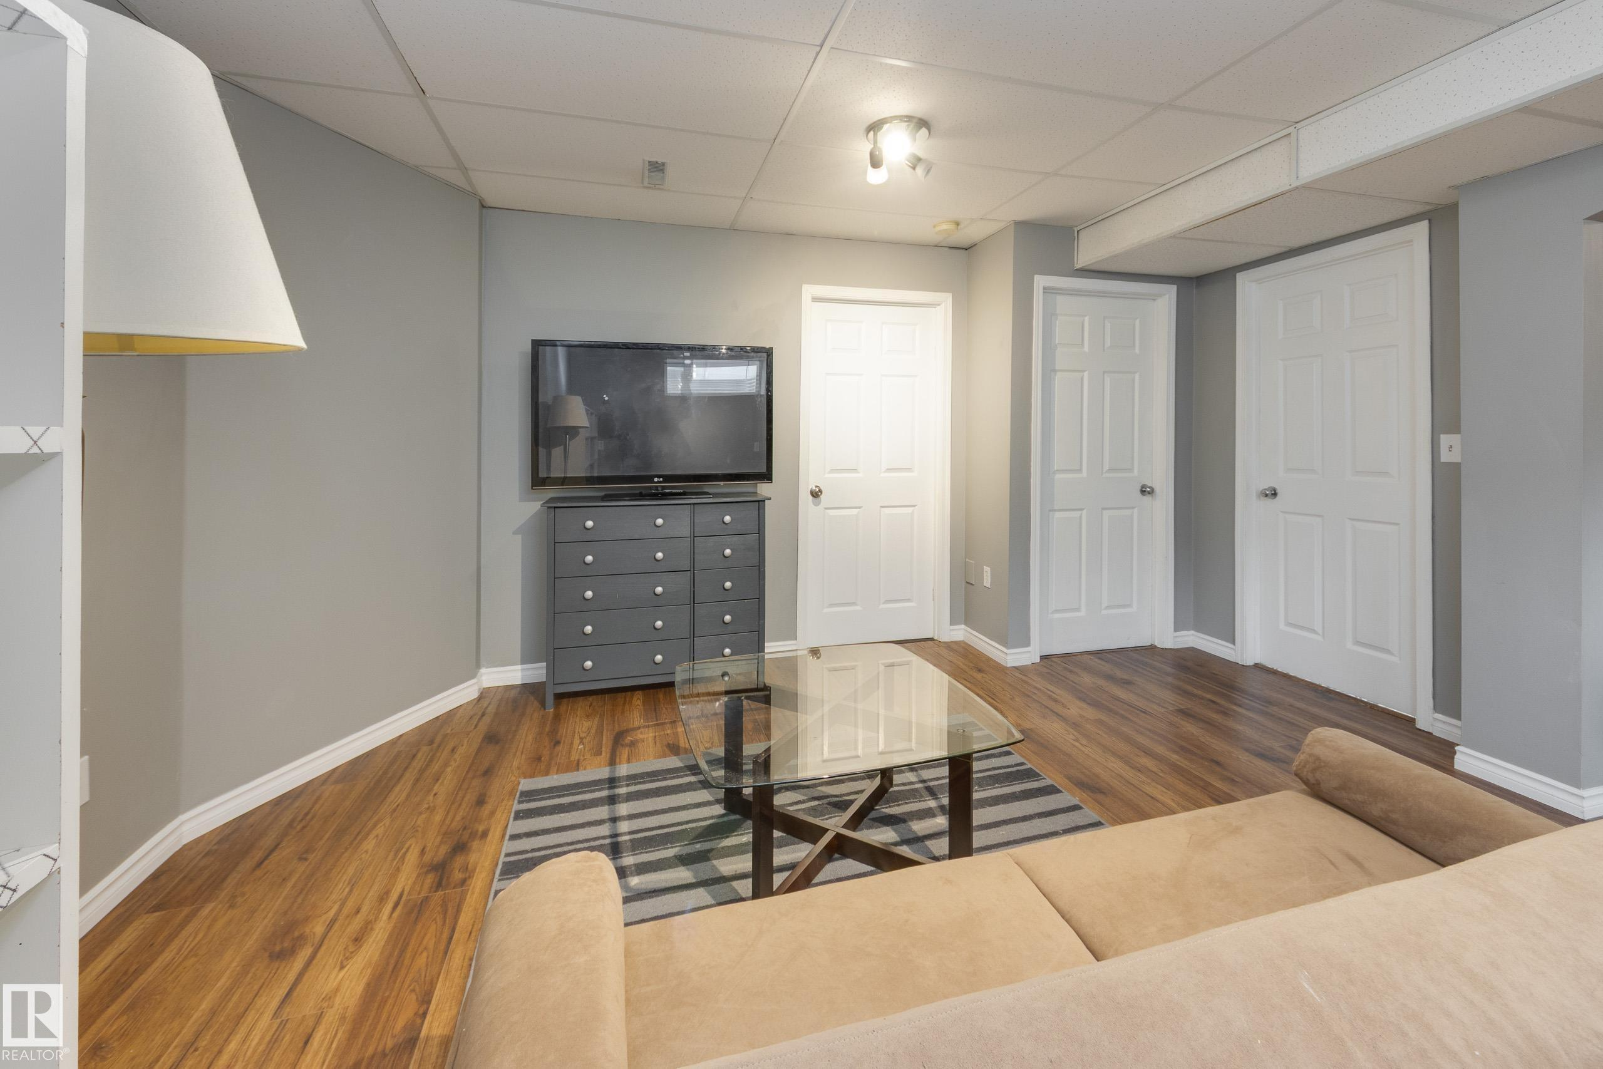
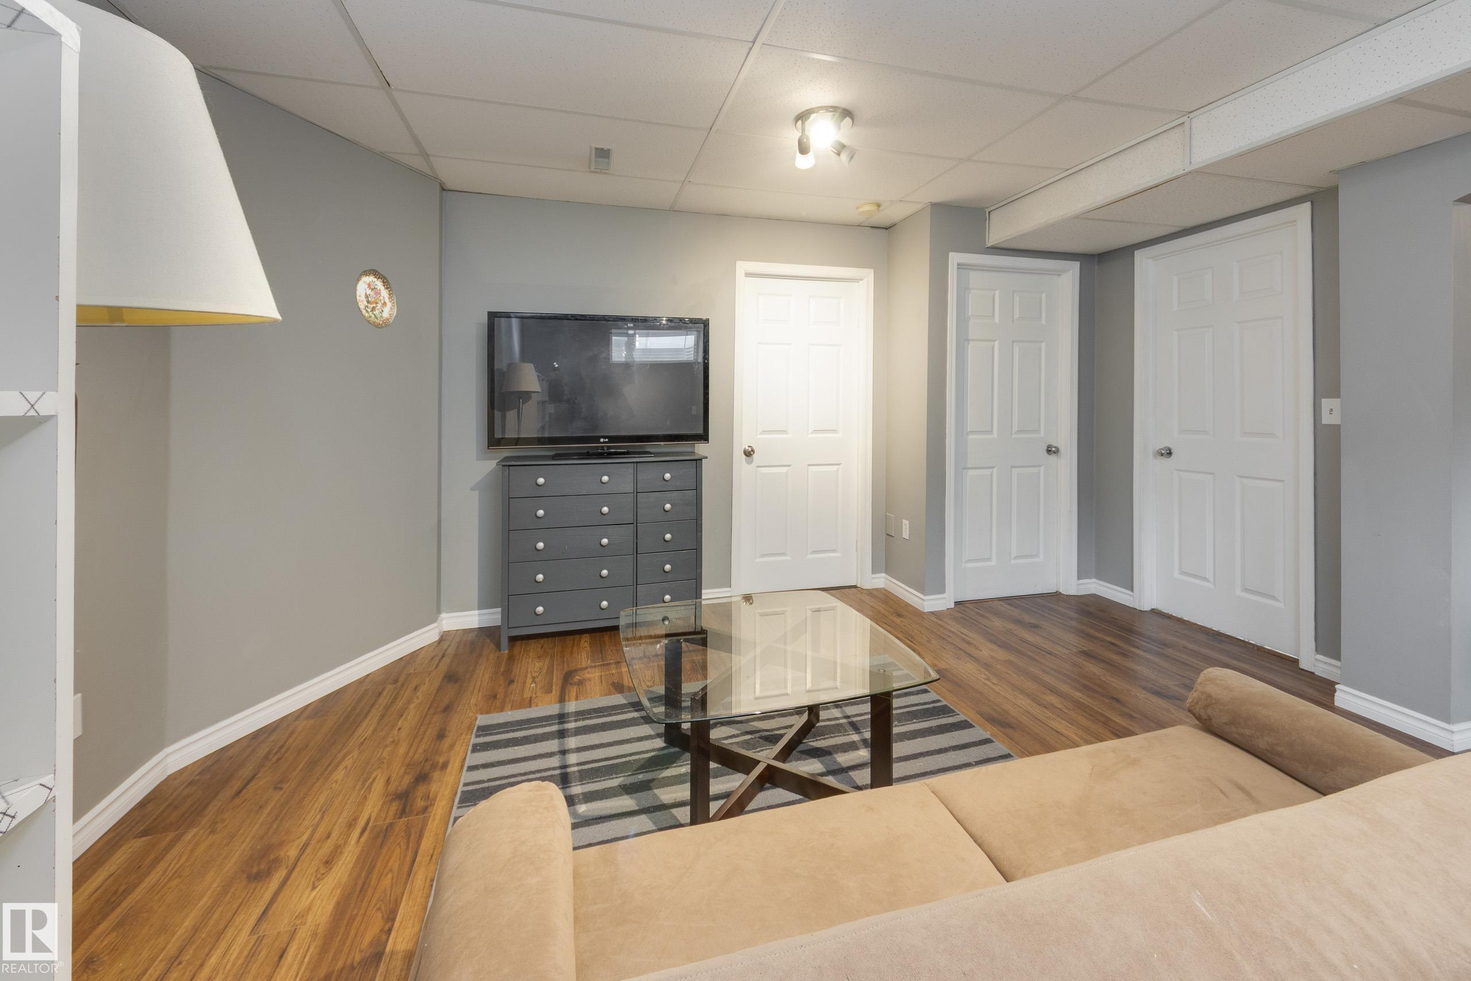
+ decorative plate (374, 299)
